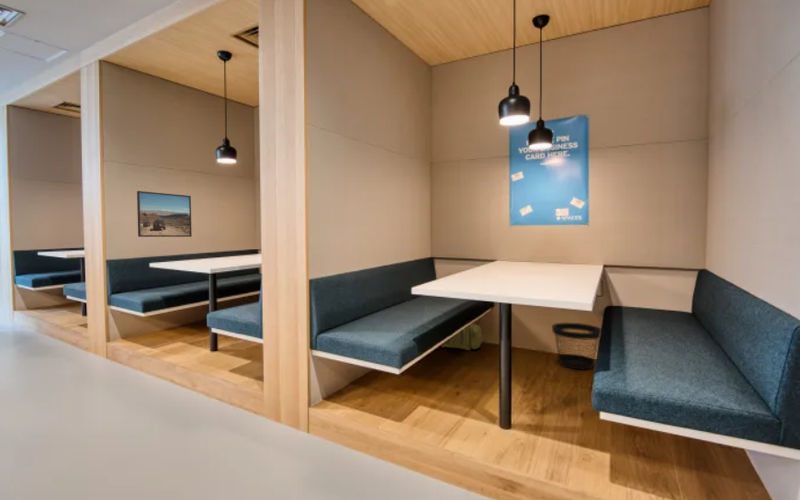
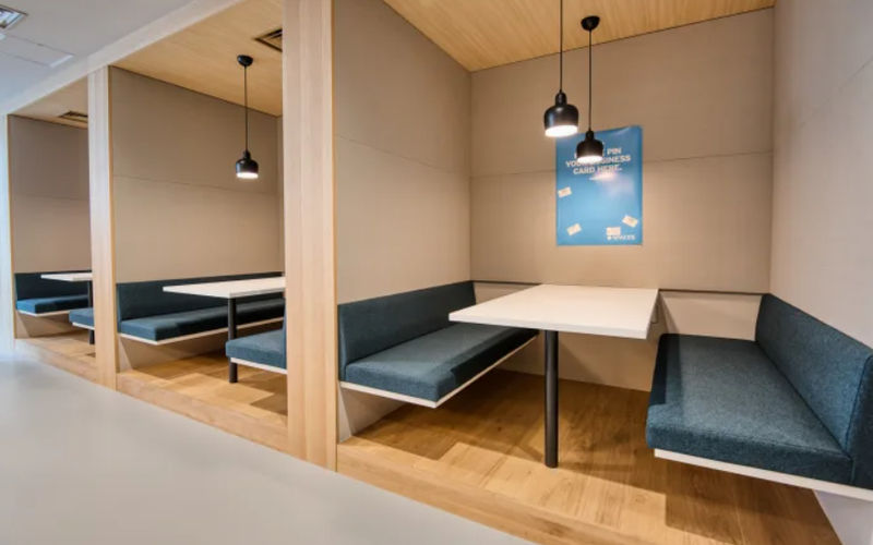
- backpack (465, 328)
- wastebasket (576, 346)
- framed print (165, 215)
